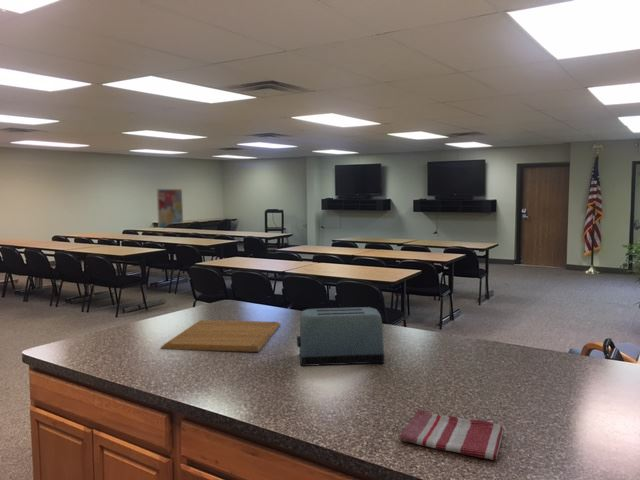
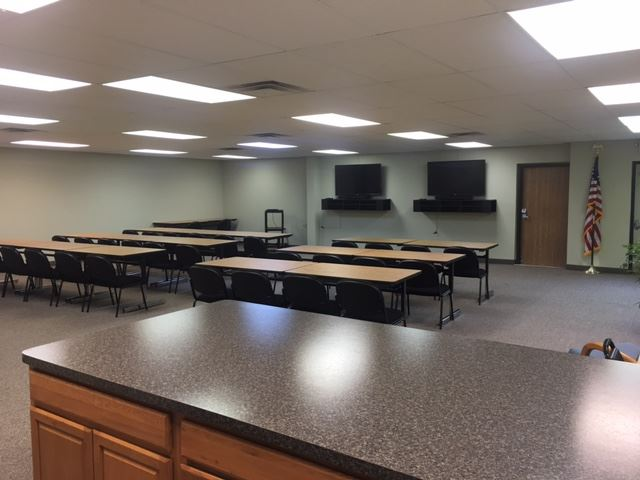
- chopping board (225, 333)
- wall art (170, 208)
- dish towel (452, 432)
- toaster (339, 334)
